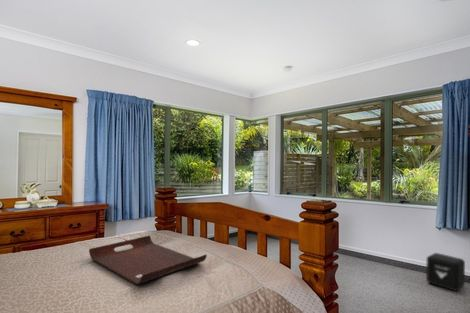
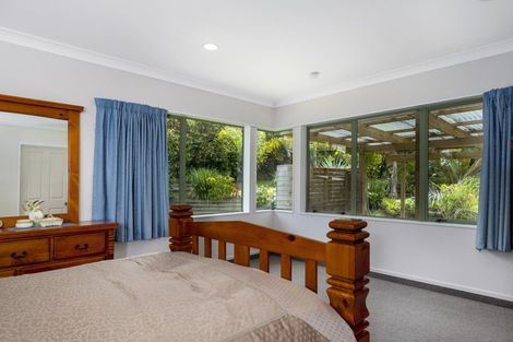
- serving tray (146, 256)
- air purifier (444, 271)
